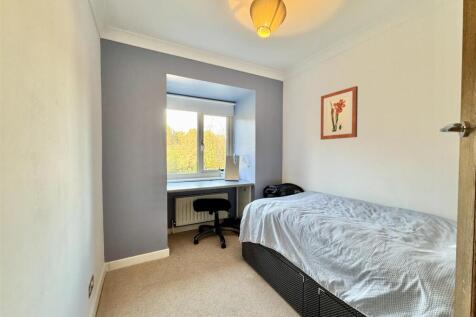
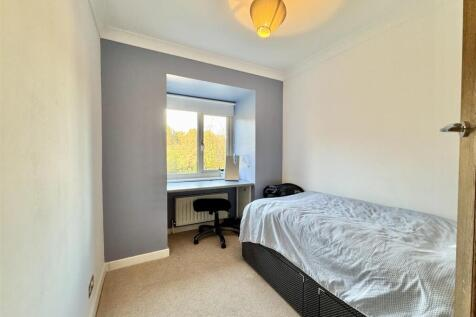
- wall art (337, 115)
